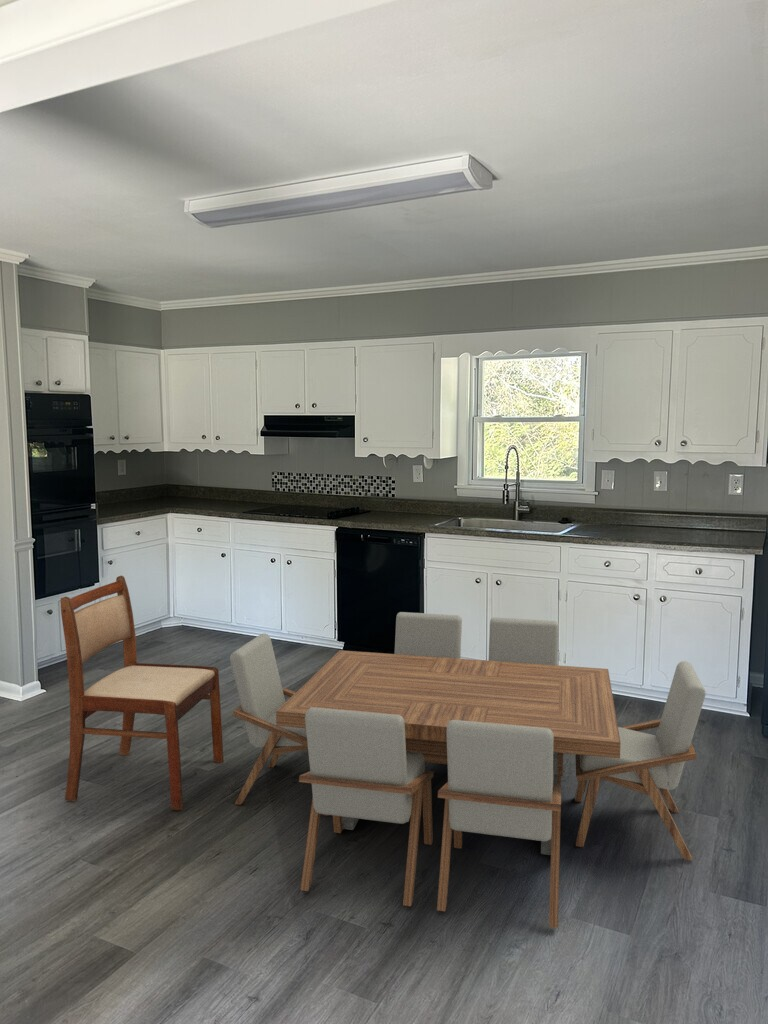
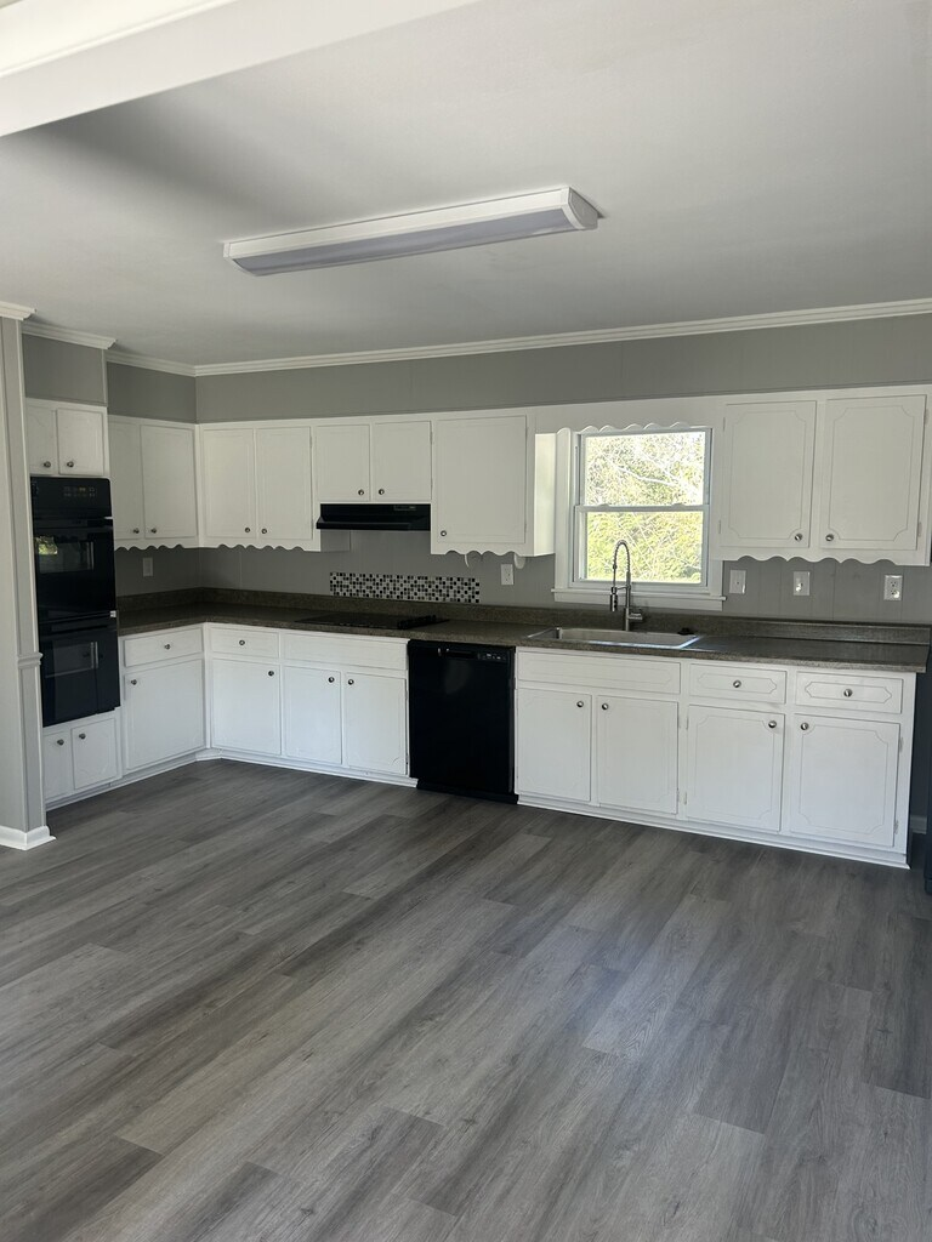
- dining chair (145, 684)
- dining table (455, 732)
